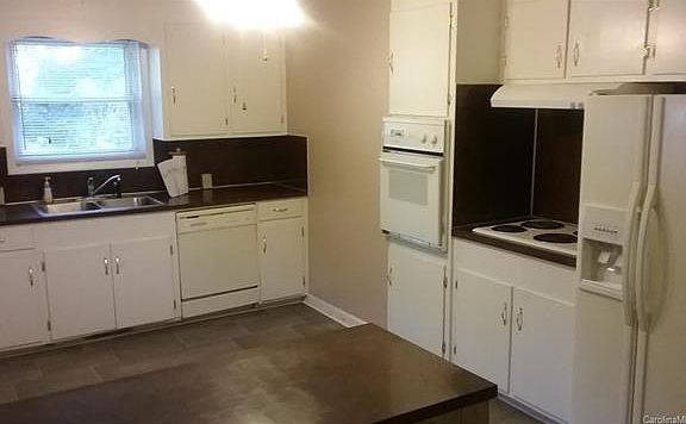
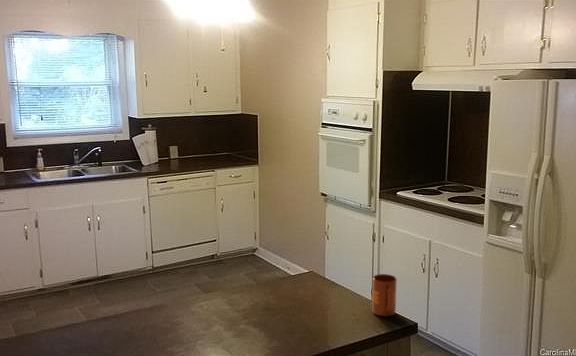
+ mug (385, 297)
